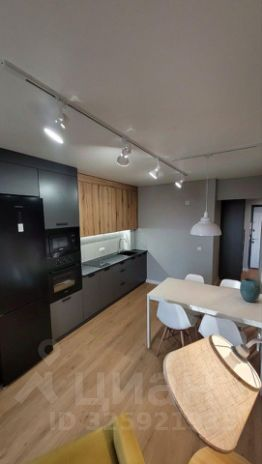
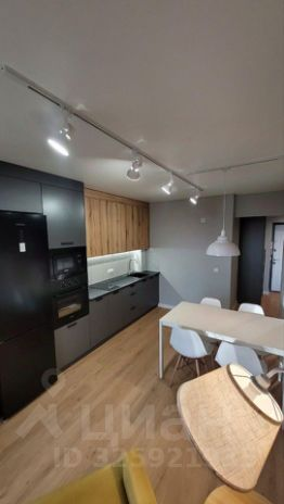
- vase (249, 290)
